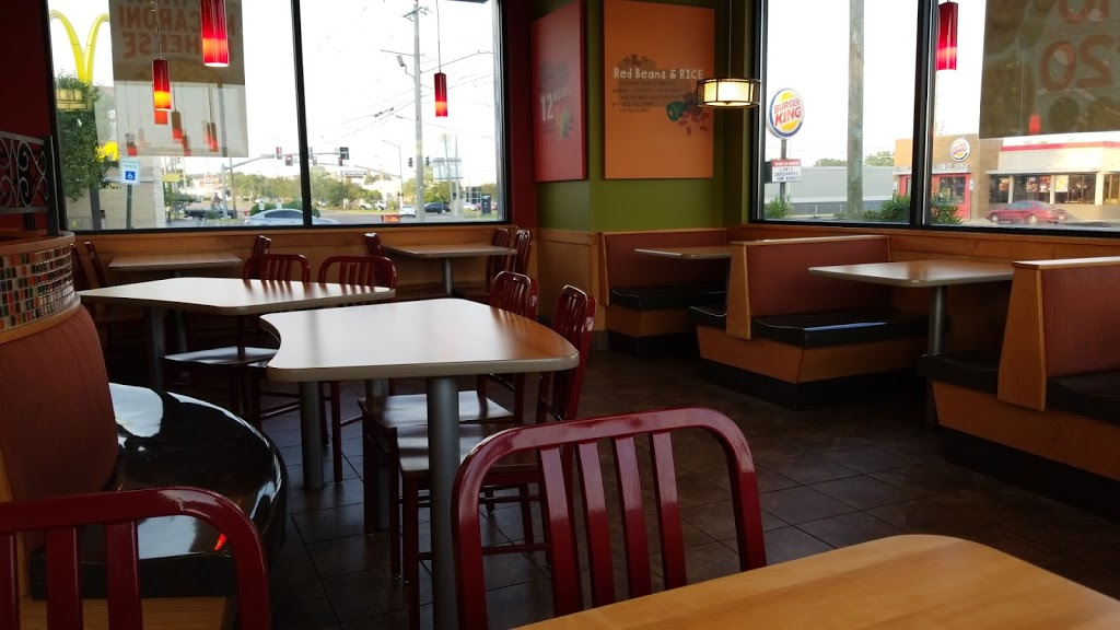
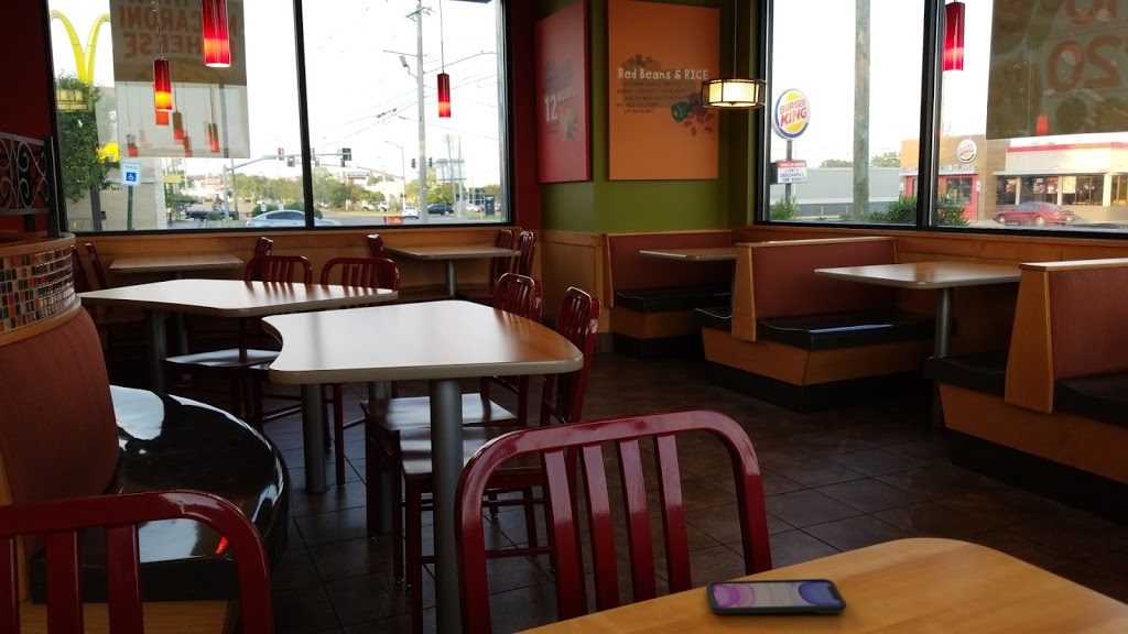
+ smartphone (773, 595)
